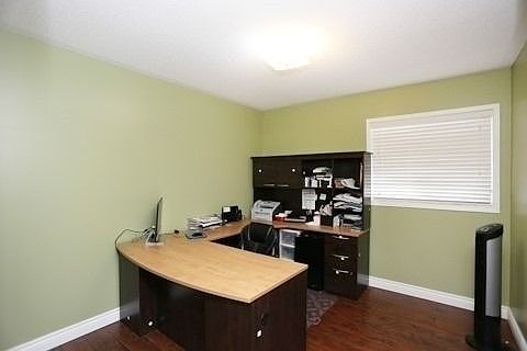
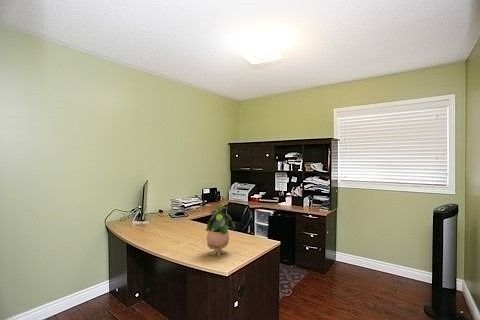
+ potted plant (220, 229)
